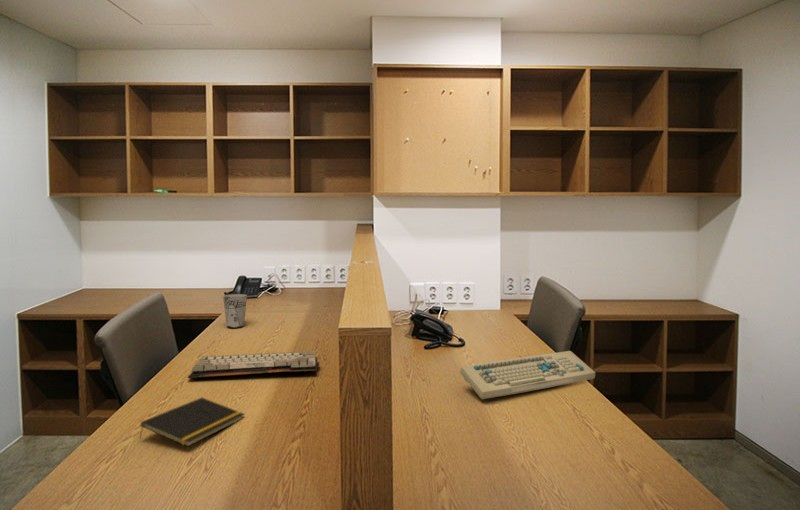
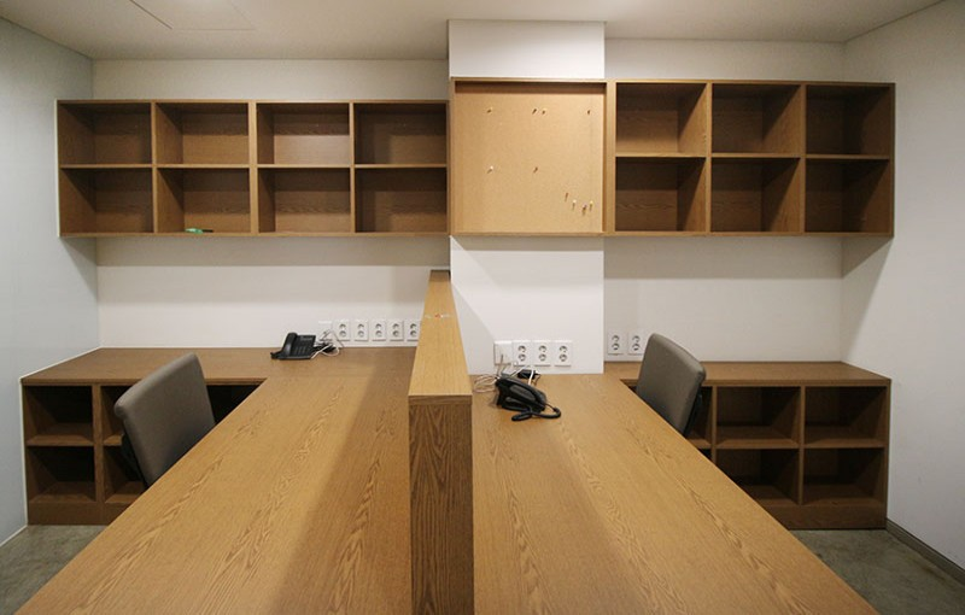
- notepad (195, 419)
- keyboard (529, 372)
- cup (235, 310)
- keyboard (256, 363)
